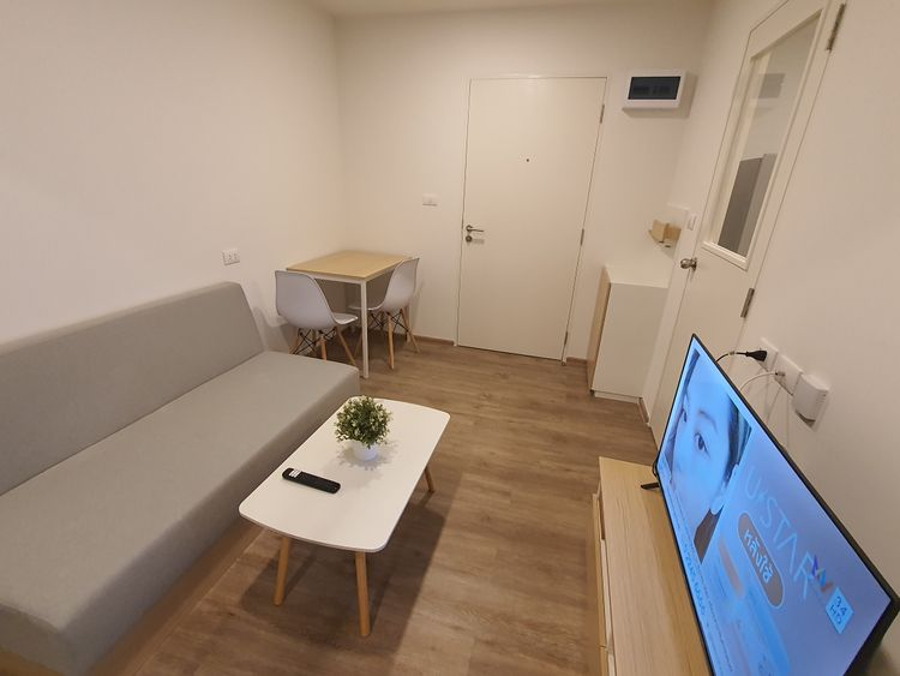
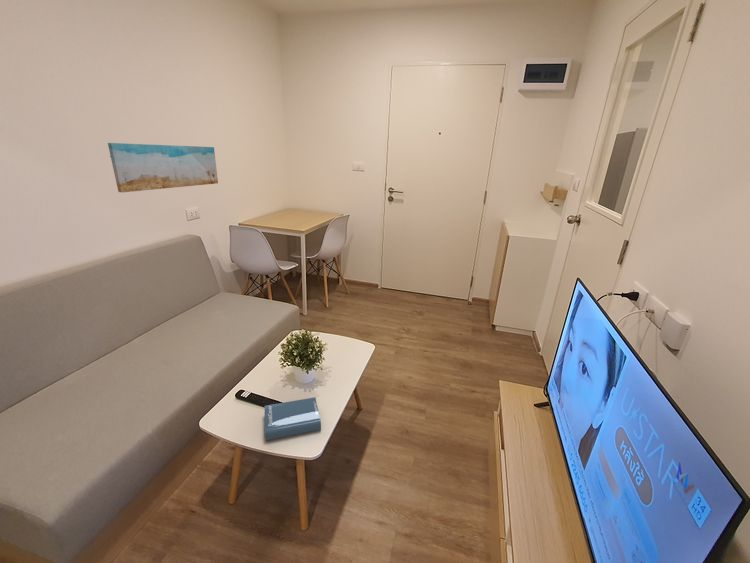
+ wall art (171, 166)
+ hardback book (292, 418)
